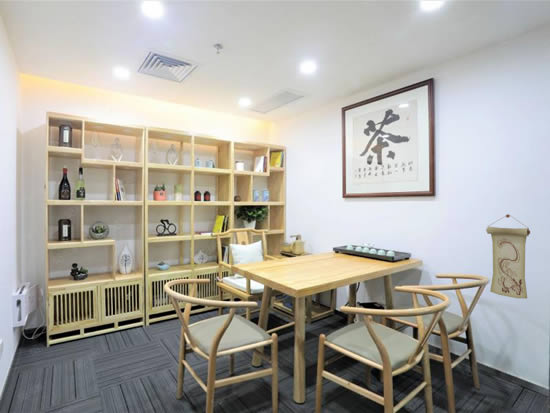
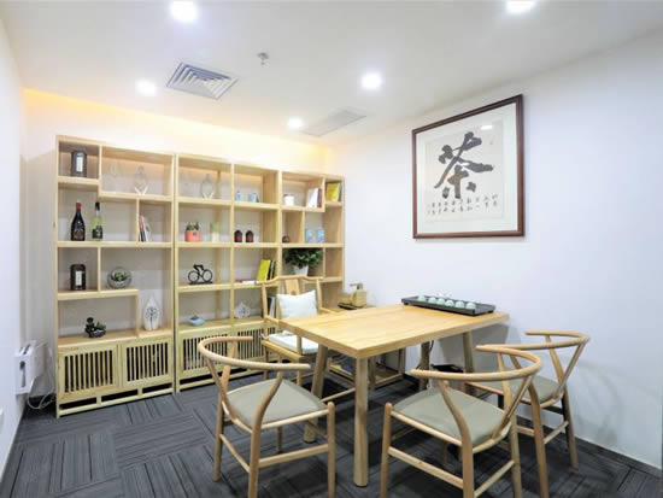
- wall scroll (507, 255)
